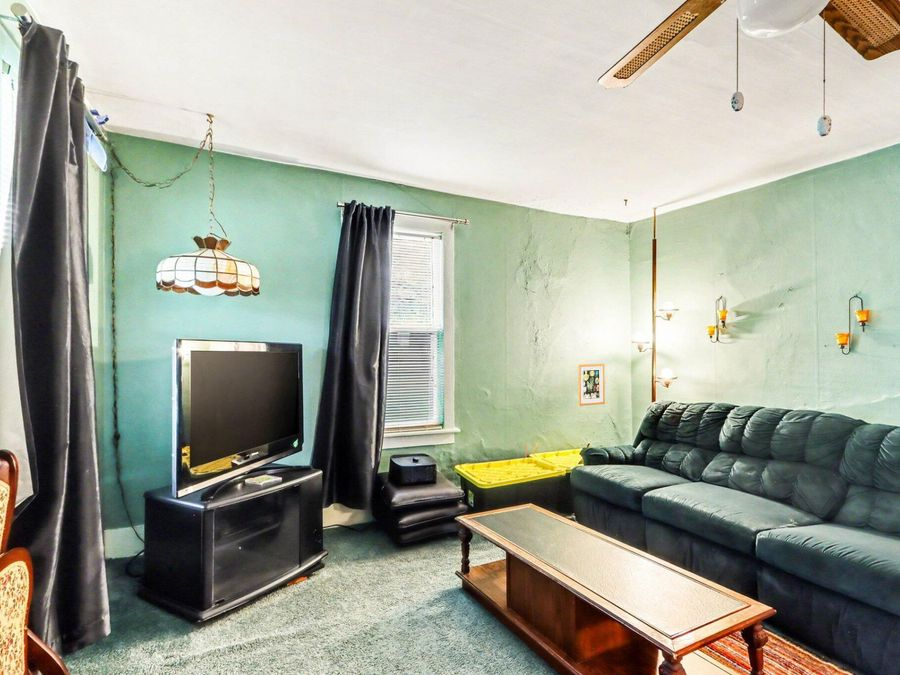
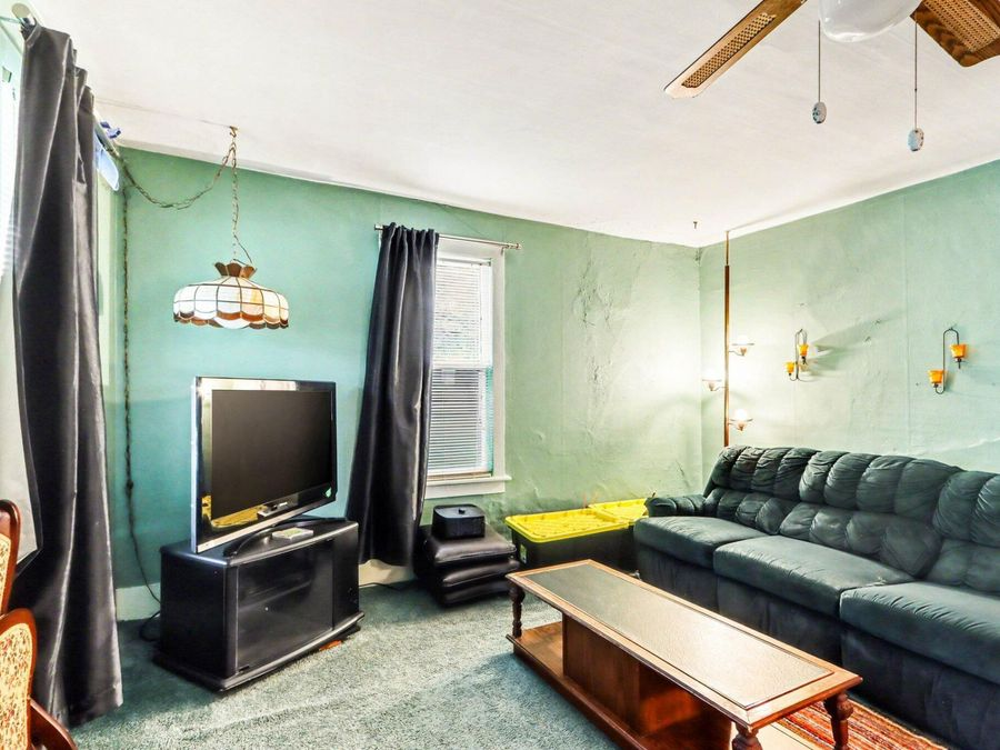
- wall art (591, 384)
